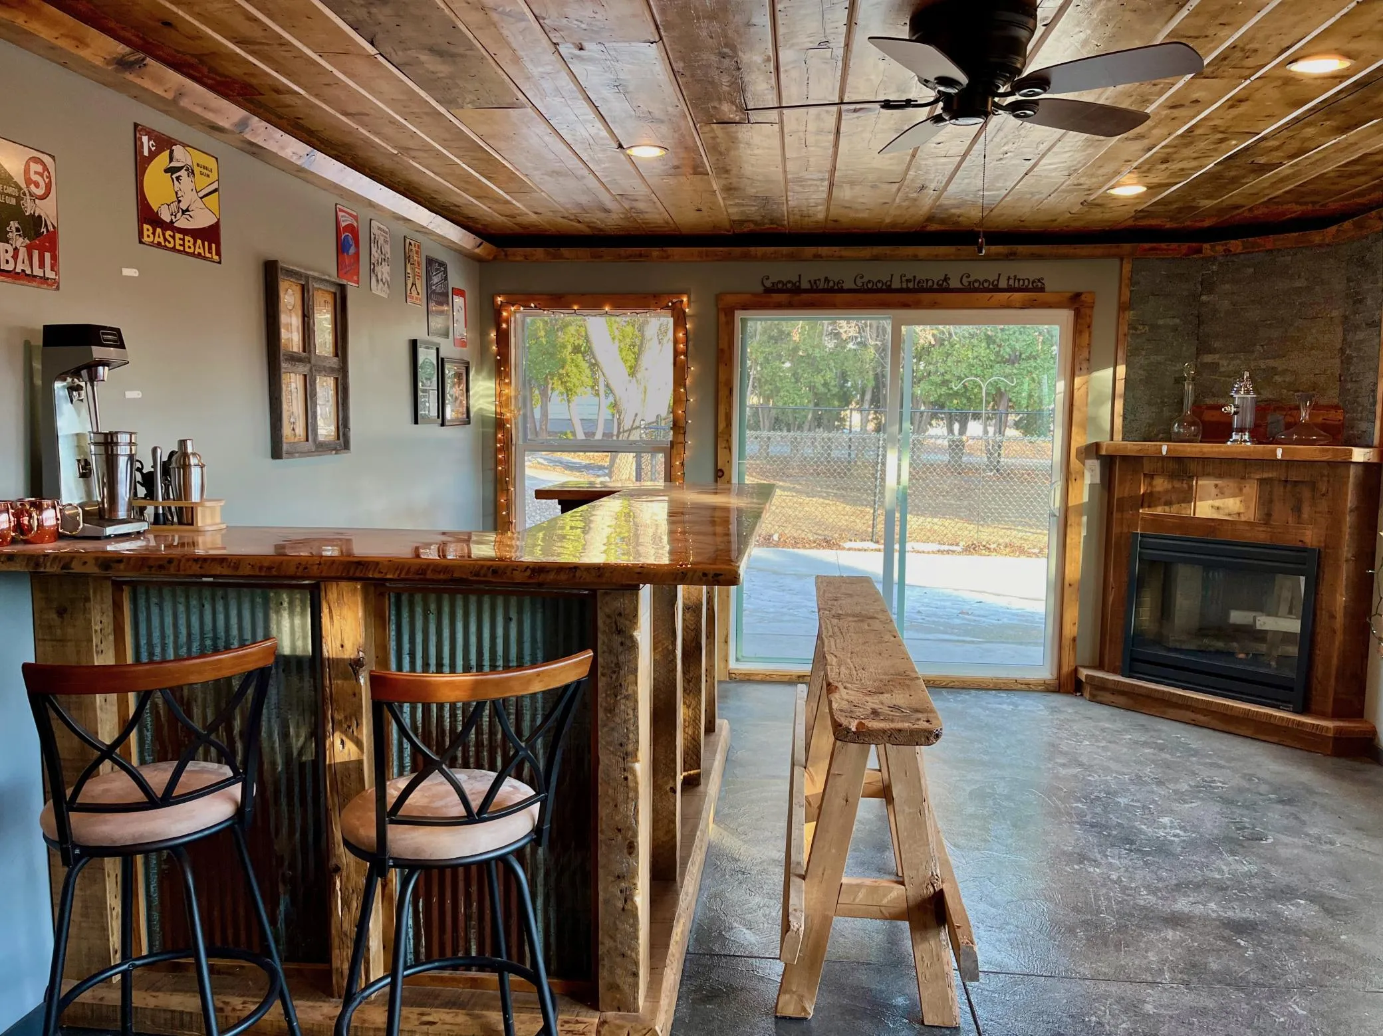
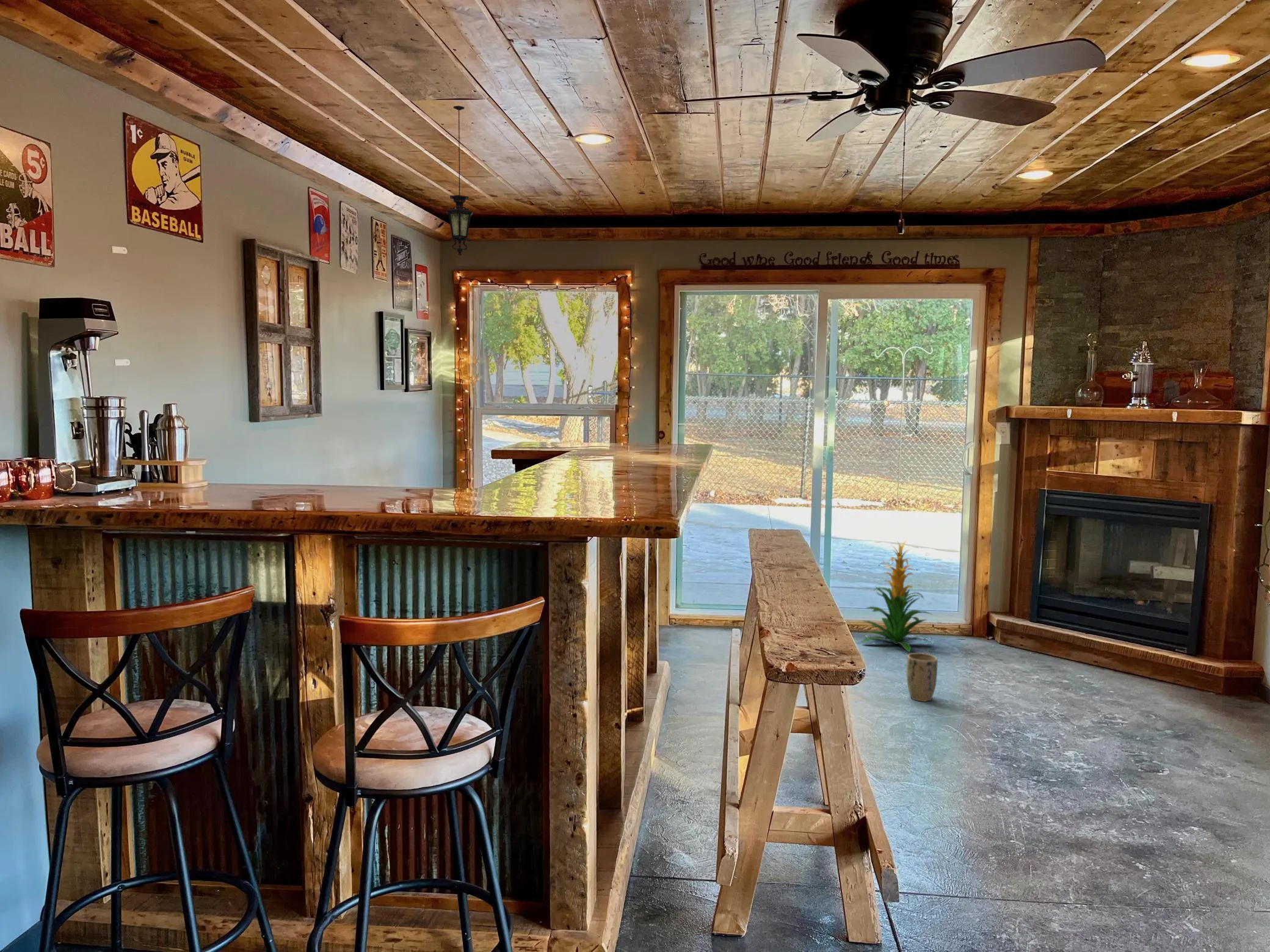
+ indoor plant (898, 592)
+ hanging lantern (459, 182)
+ plant pot (921, 677)
